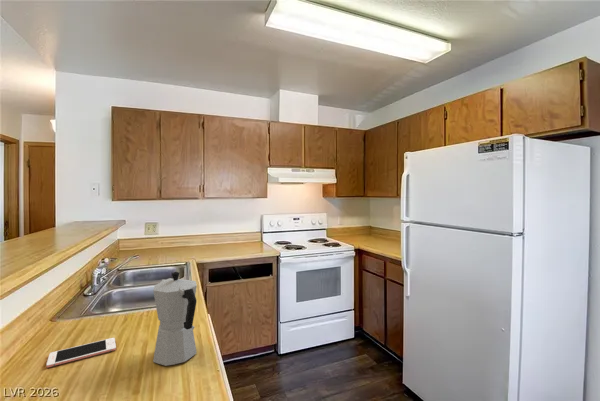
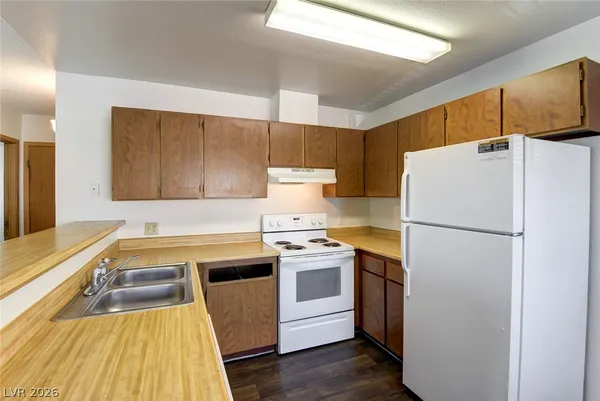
- moka pot (177, 314)
- cell phone (83, 351)
